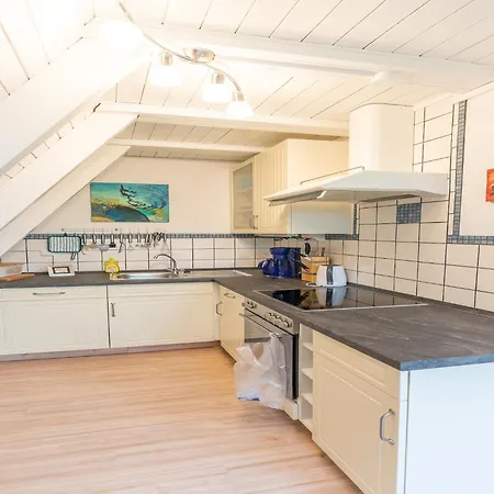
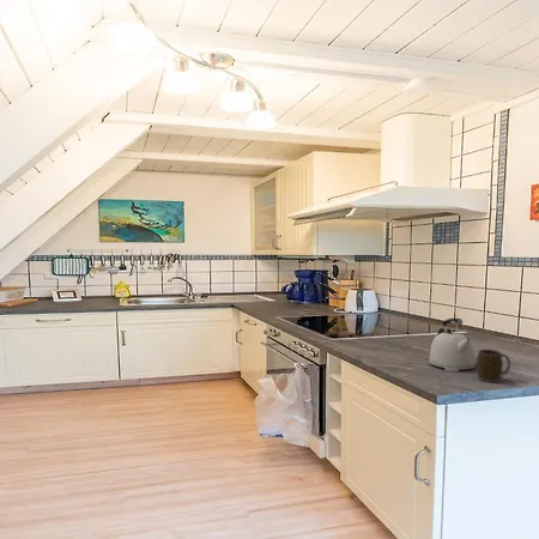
+ mug (493, 364)
+ kettle (453, 340)
